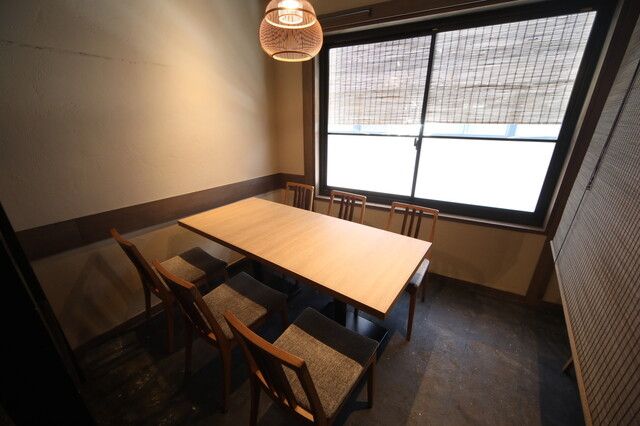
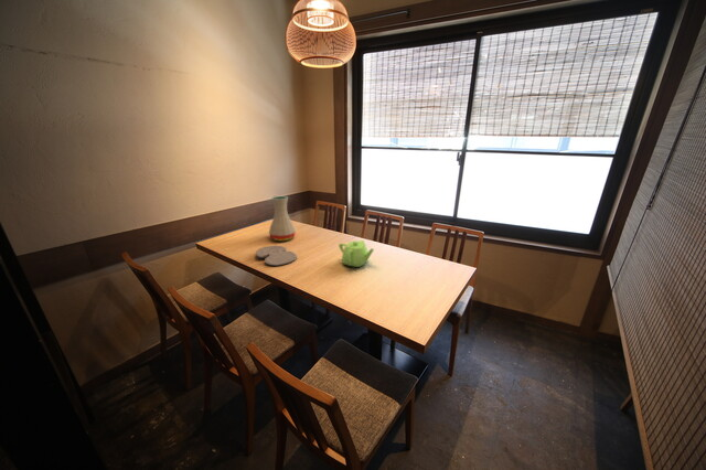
+ paint palette (276, 254)
+ teapot (355, 252)
+ vase (281, 218)
